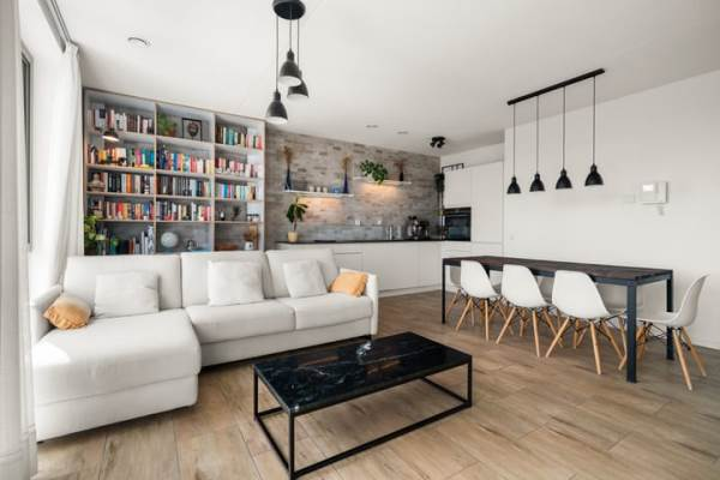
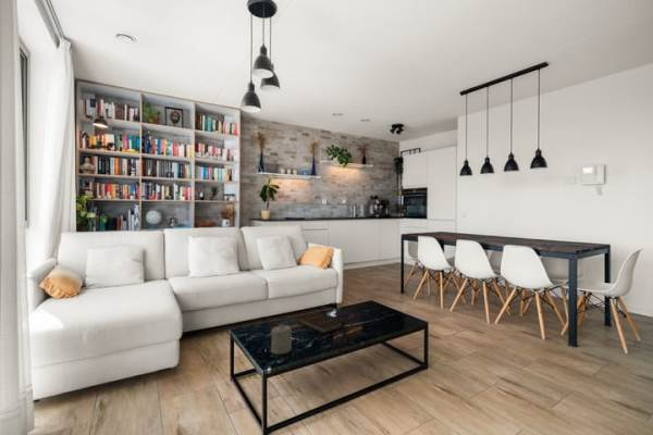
+ book (320, 321)
+ candle (281, 337)
